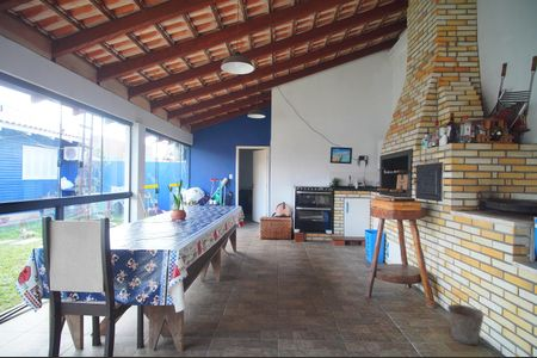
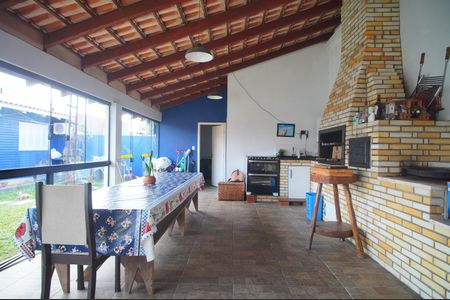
- bucket (465, 315)
